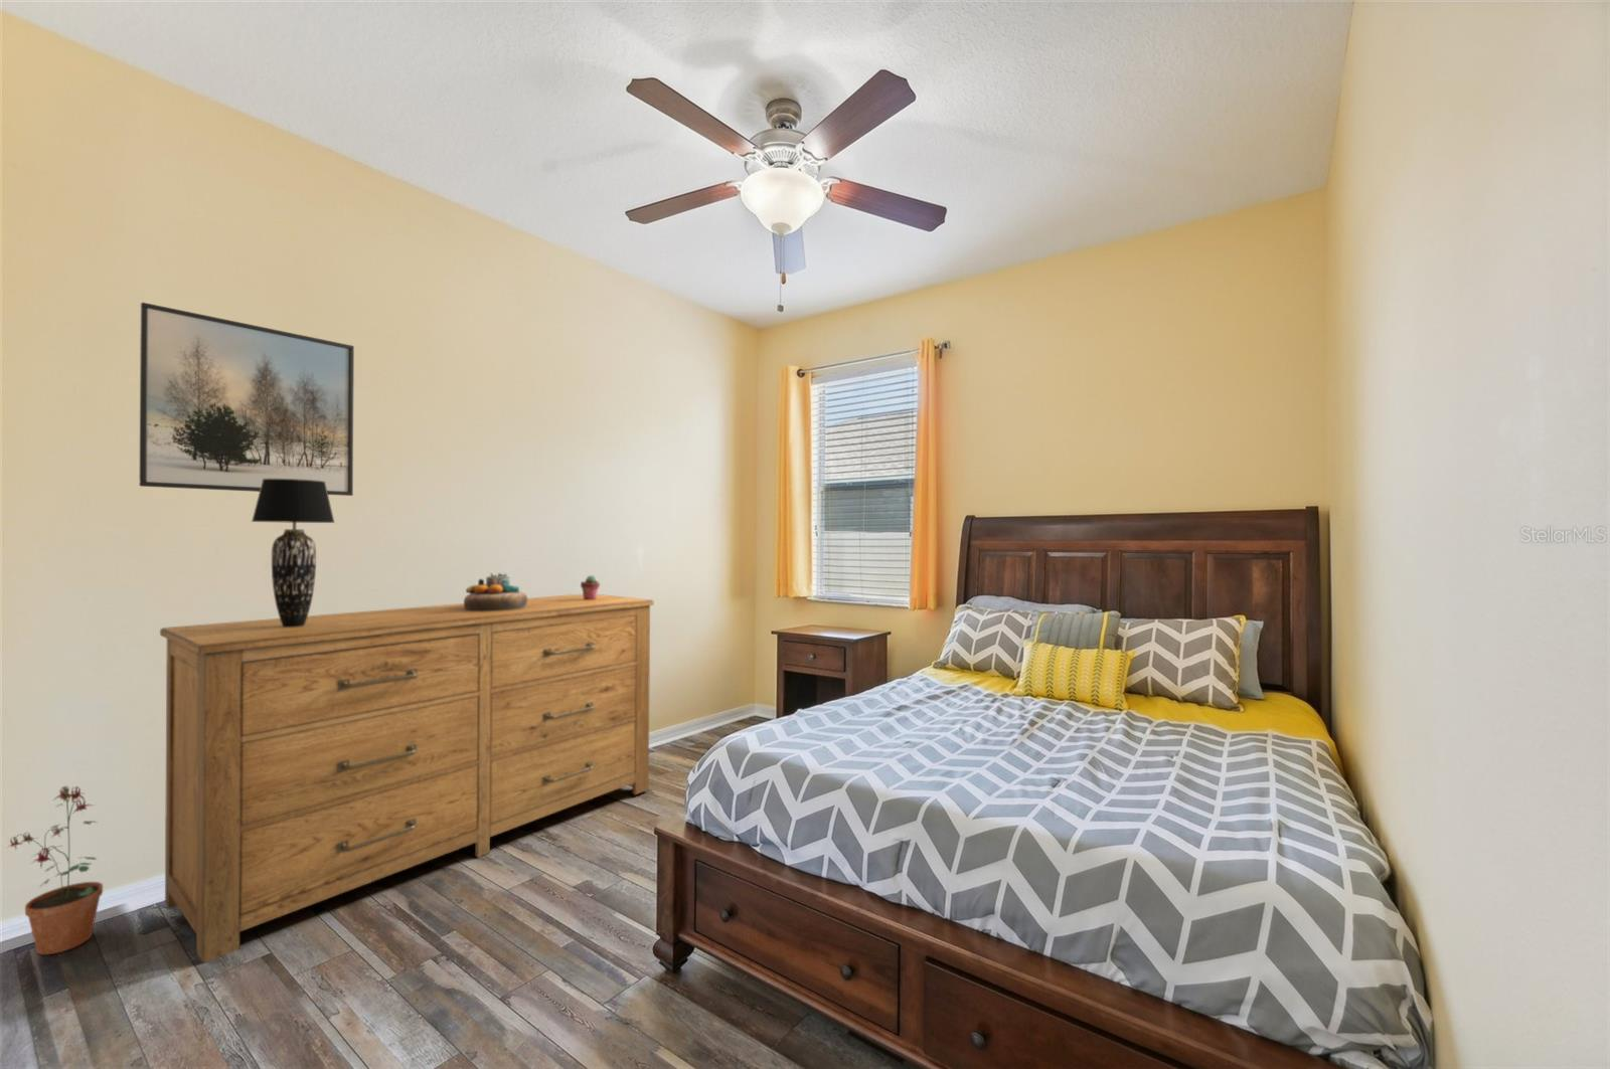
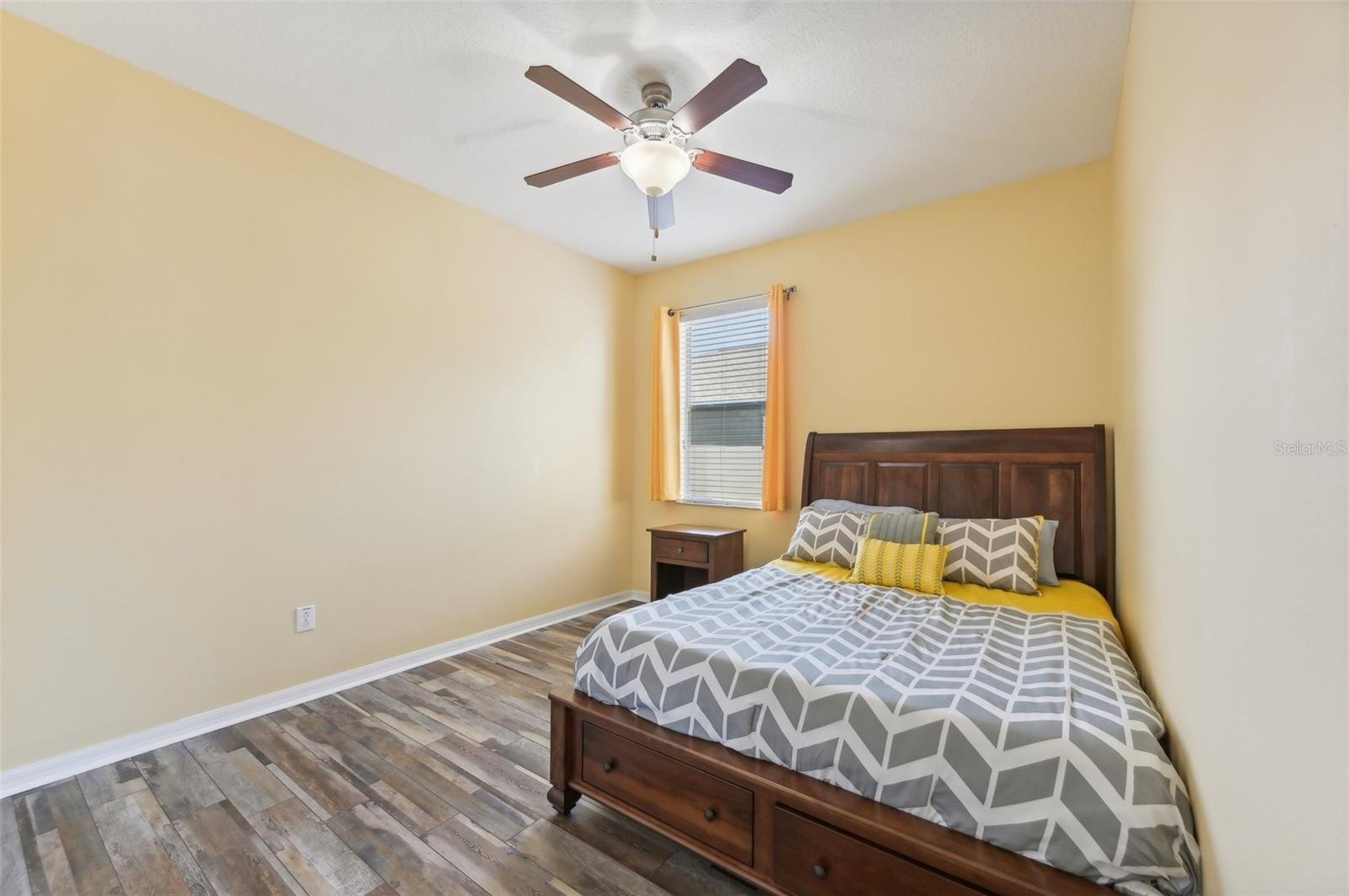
- potted succulent (590, 586)
- decorative bowl (496, 589)
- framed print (257, 408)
- table lamp (294, 552)
- dresser (455, 724)
- potted plant (57, 870)
